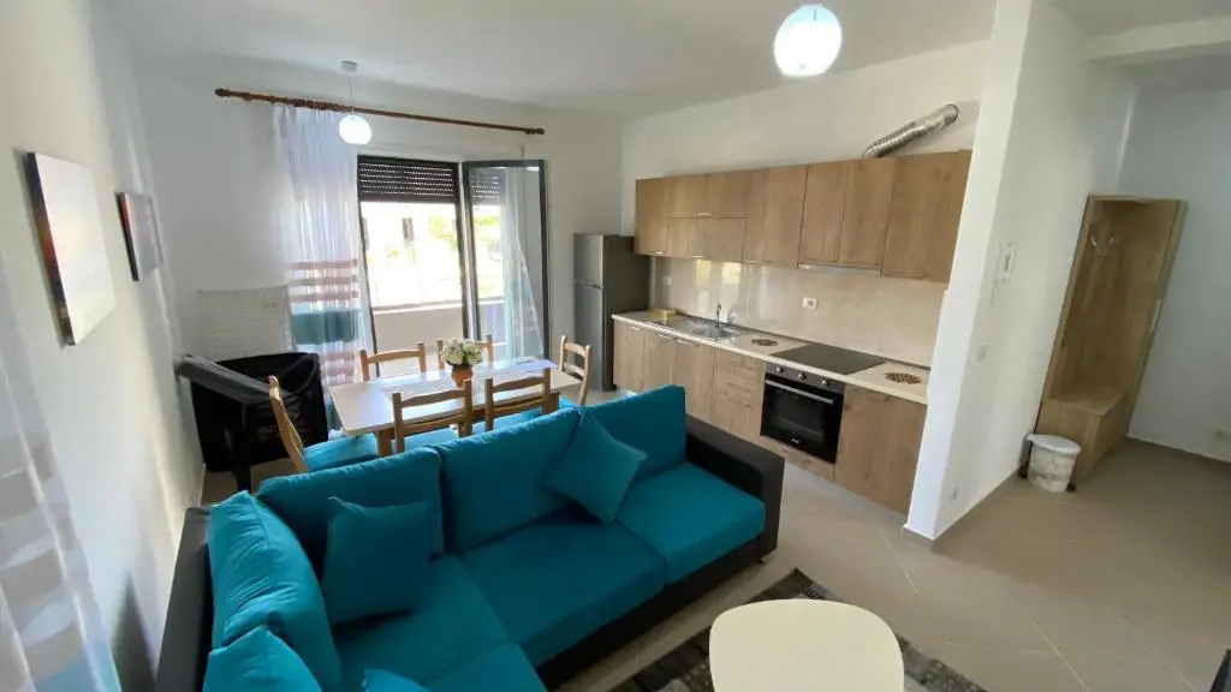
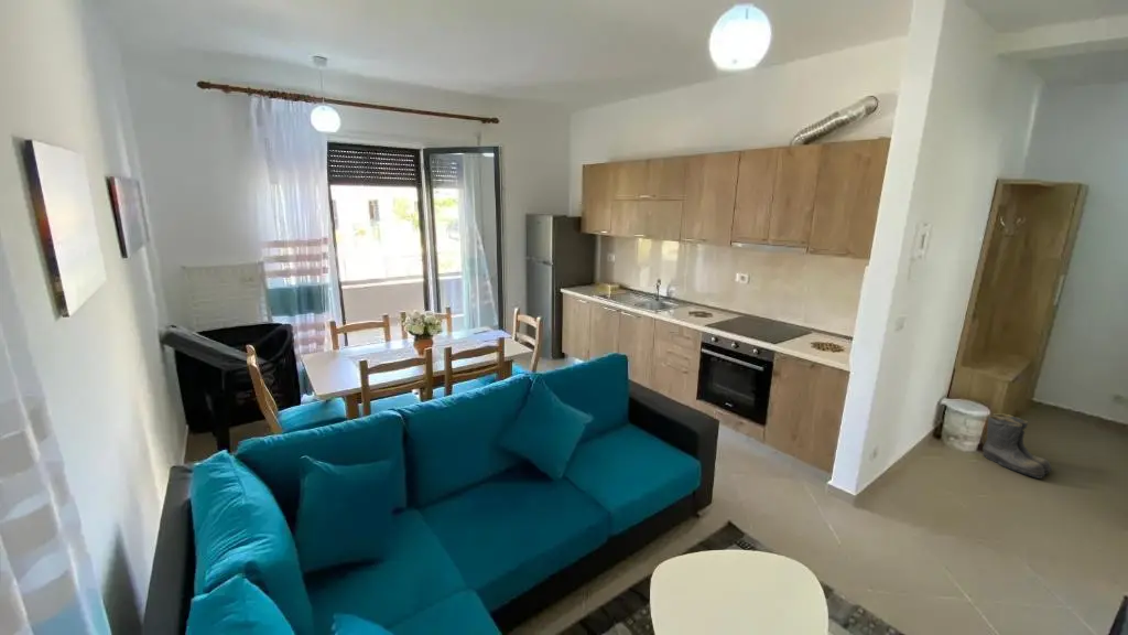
+ boots (1018, 443)
